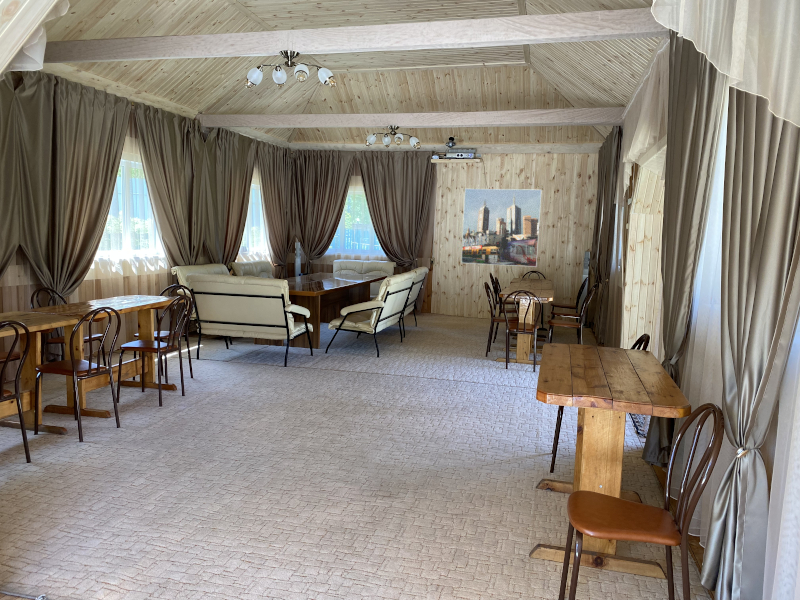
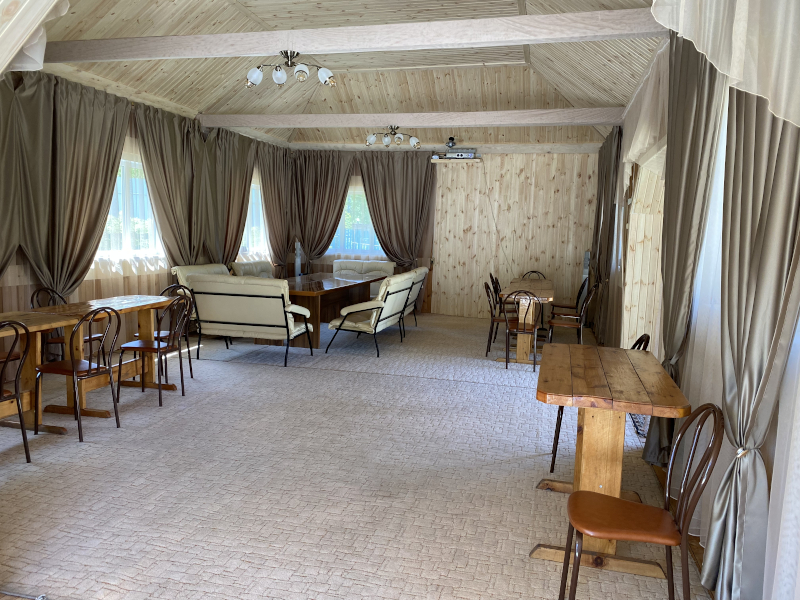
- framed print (500, 227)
